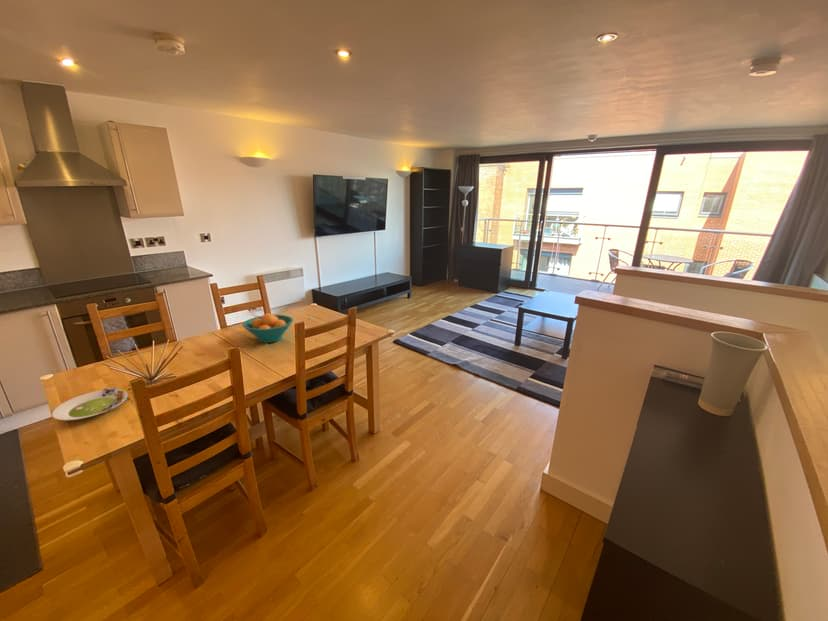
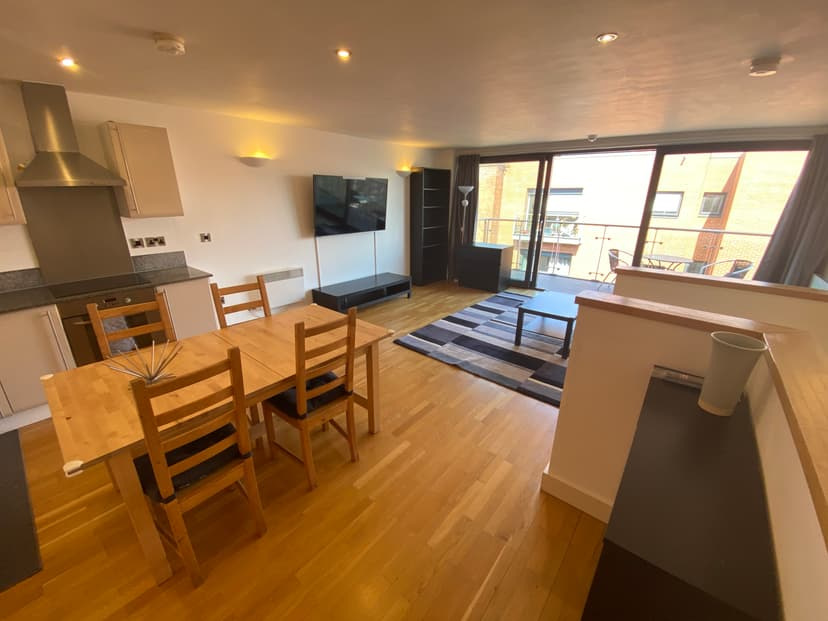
- salad plate (92, 404)
- fruit bowl (269, 326)
